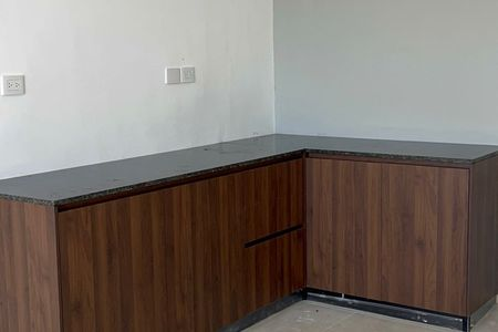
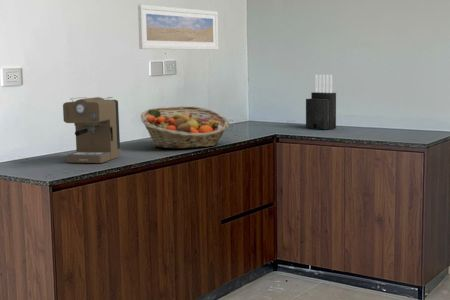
+ fruit basket (185, 126)
+ knife block (319, 101)
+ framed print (181, 29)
+ coffee maker (94, 129)
